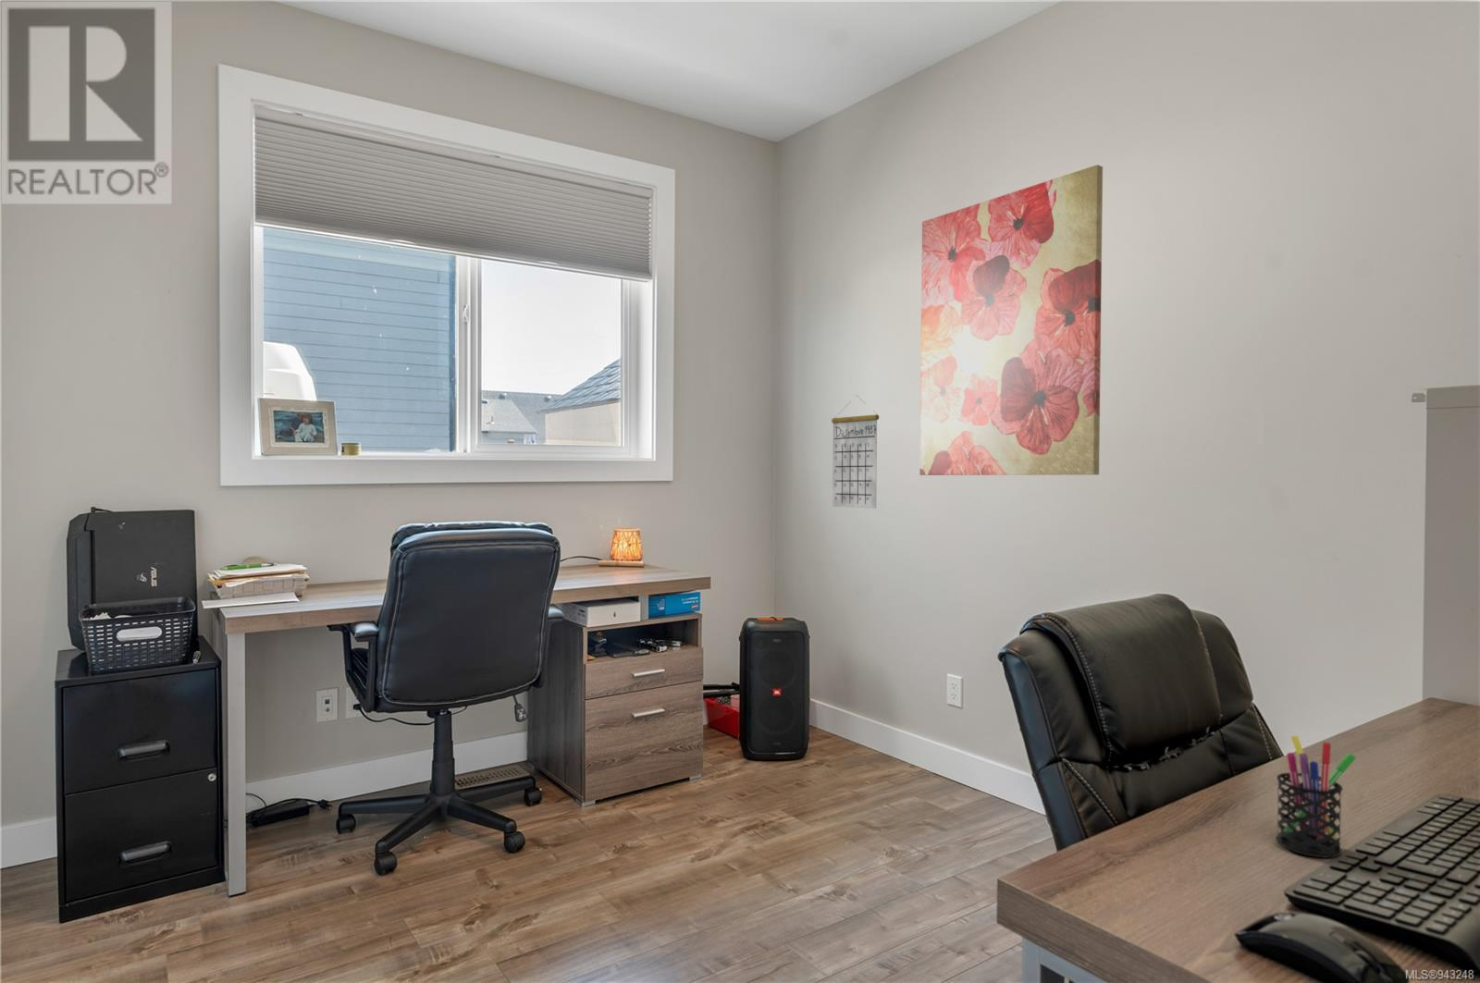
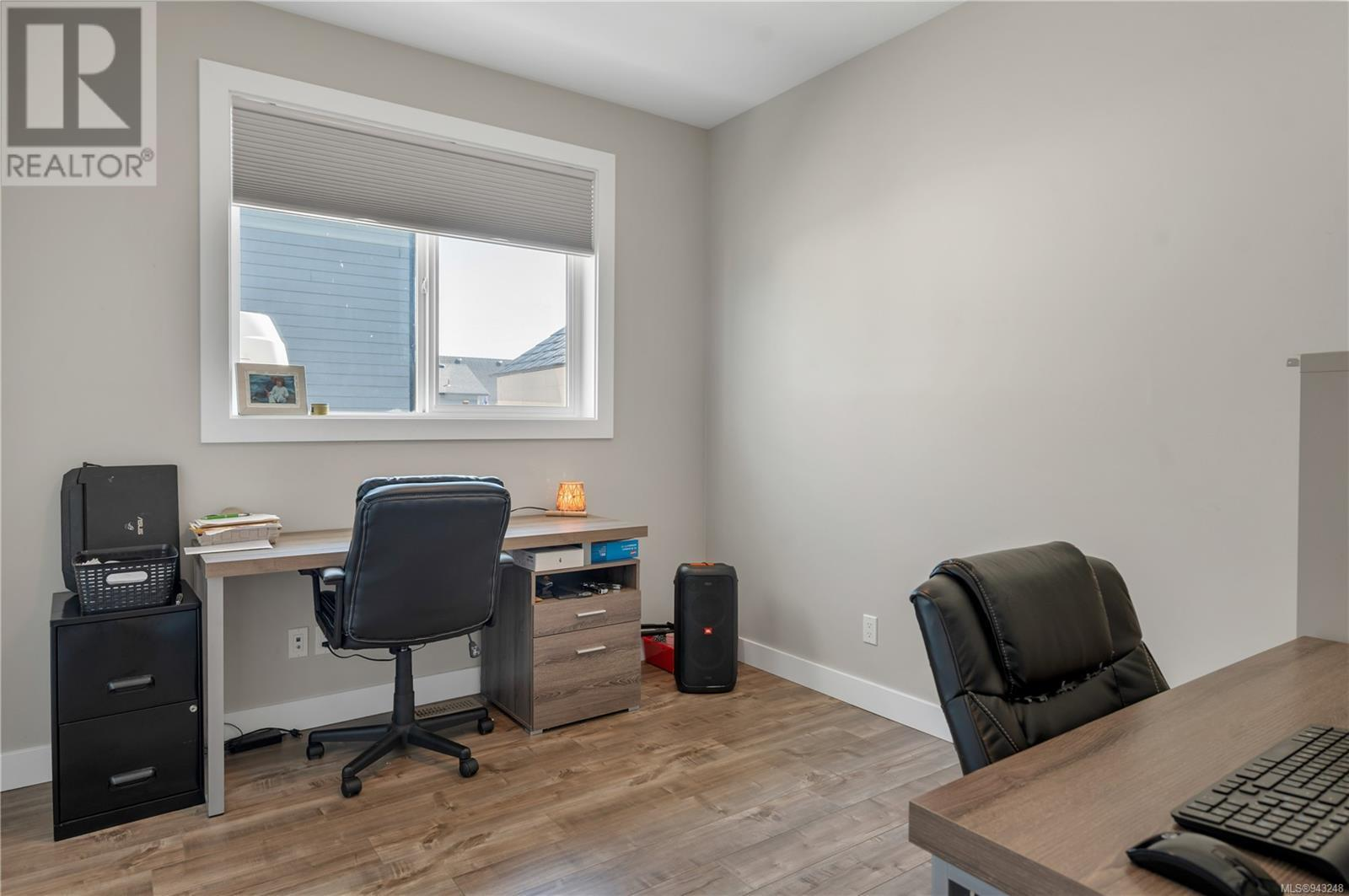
- calendar (854, 450)
- wall art (1002, 336)
- pen holder (1318, 792)
